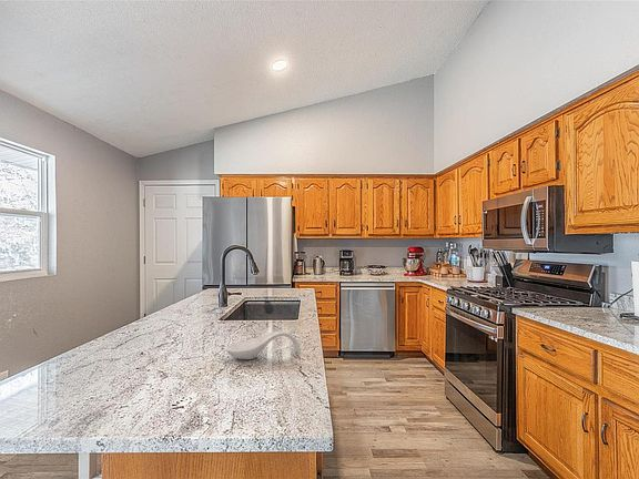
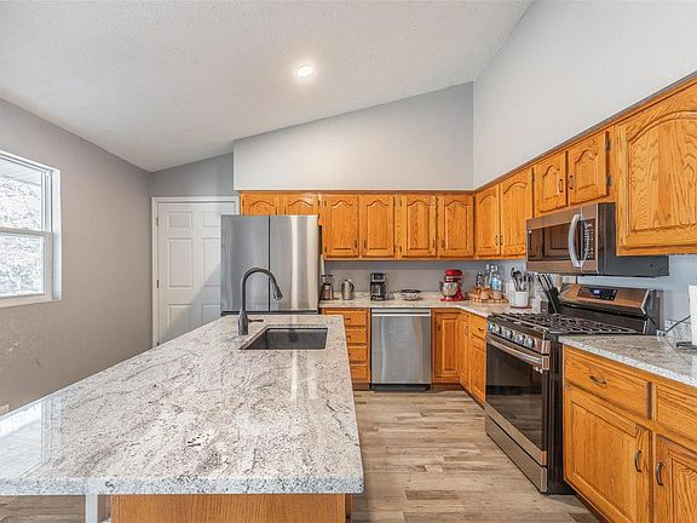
- spoon rest (263, 344)
